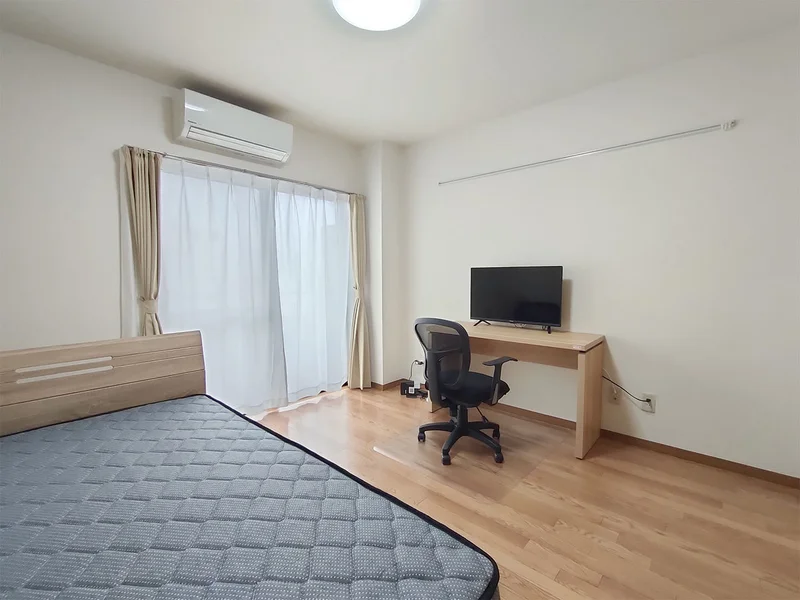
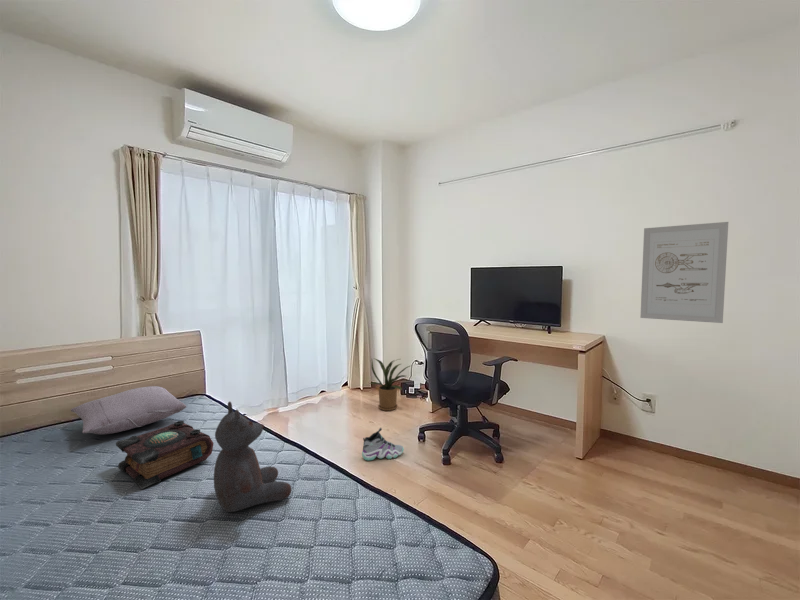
+ book (166, 448)
+ teddy bear (251, 451)
+ sneaker (383, 441)
+ house plant (390, 381)
+ pillow (129, 408)
+ wall art (681, 273)
